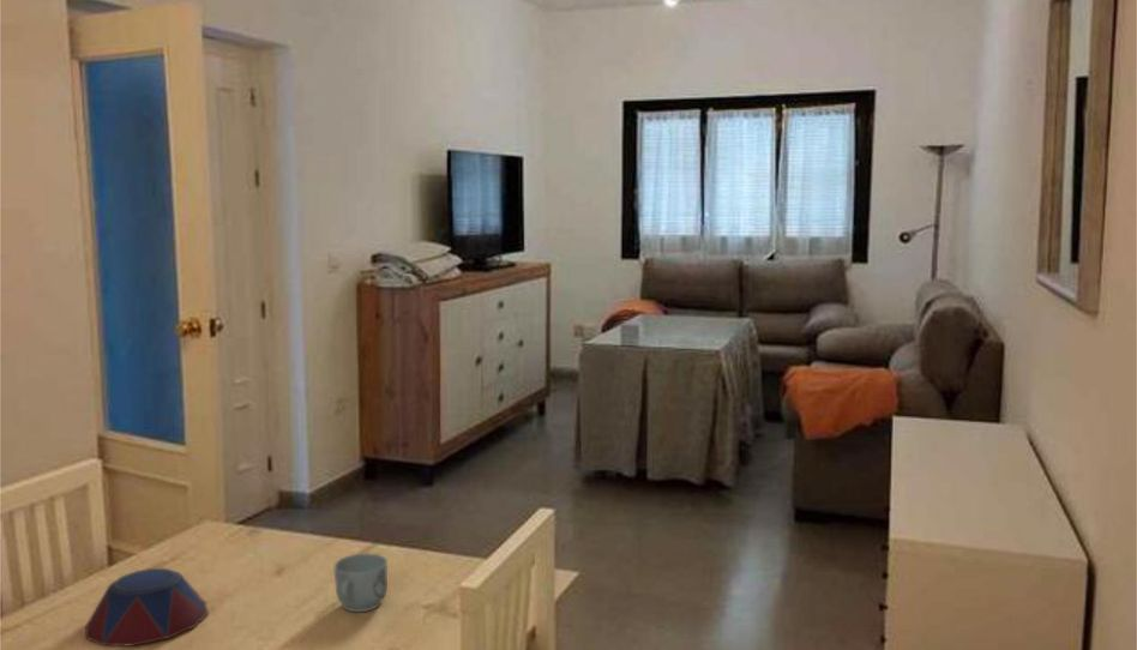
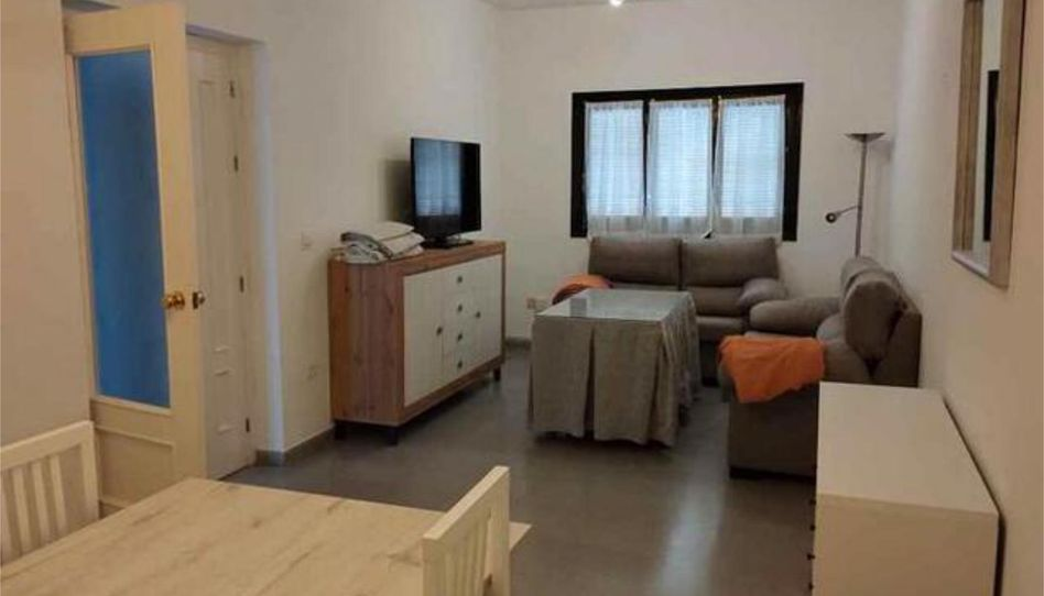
- mug (357, 585)
- bowl (146, 598)
